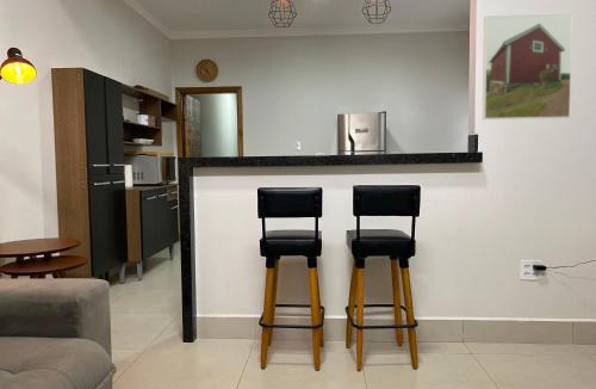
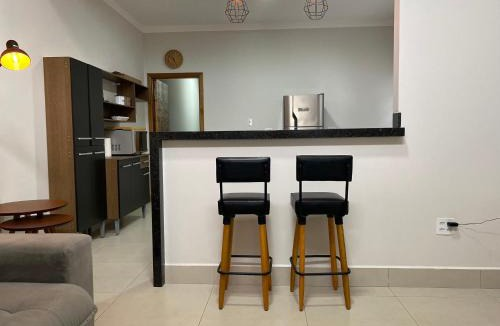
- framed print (526, 67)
